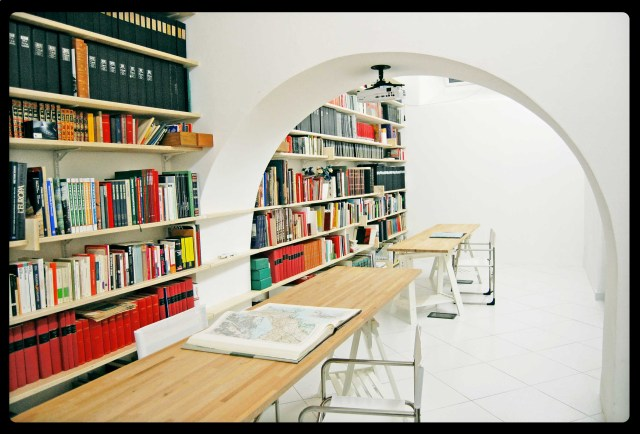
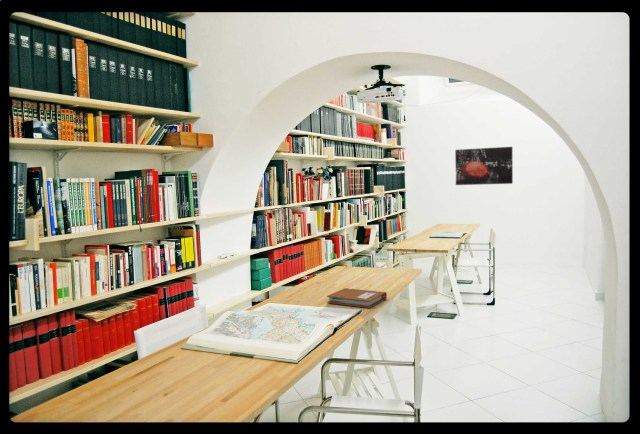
+ notebook (358, 297)
+ wall art (483, 166)
